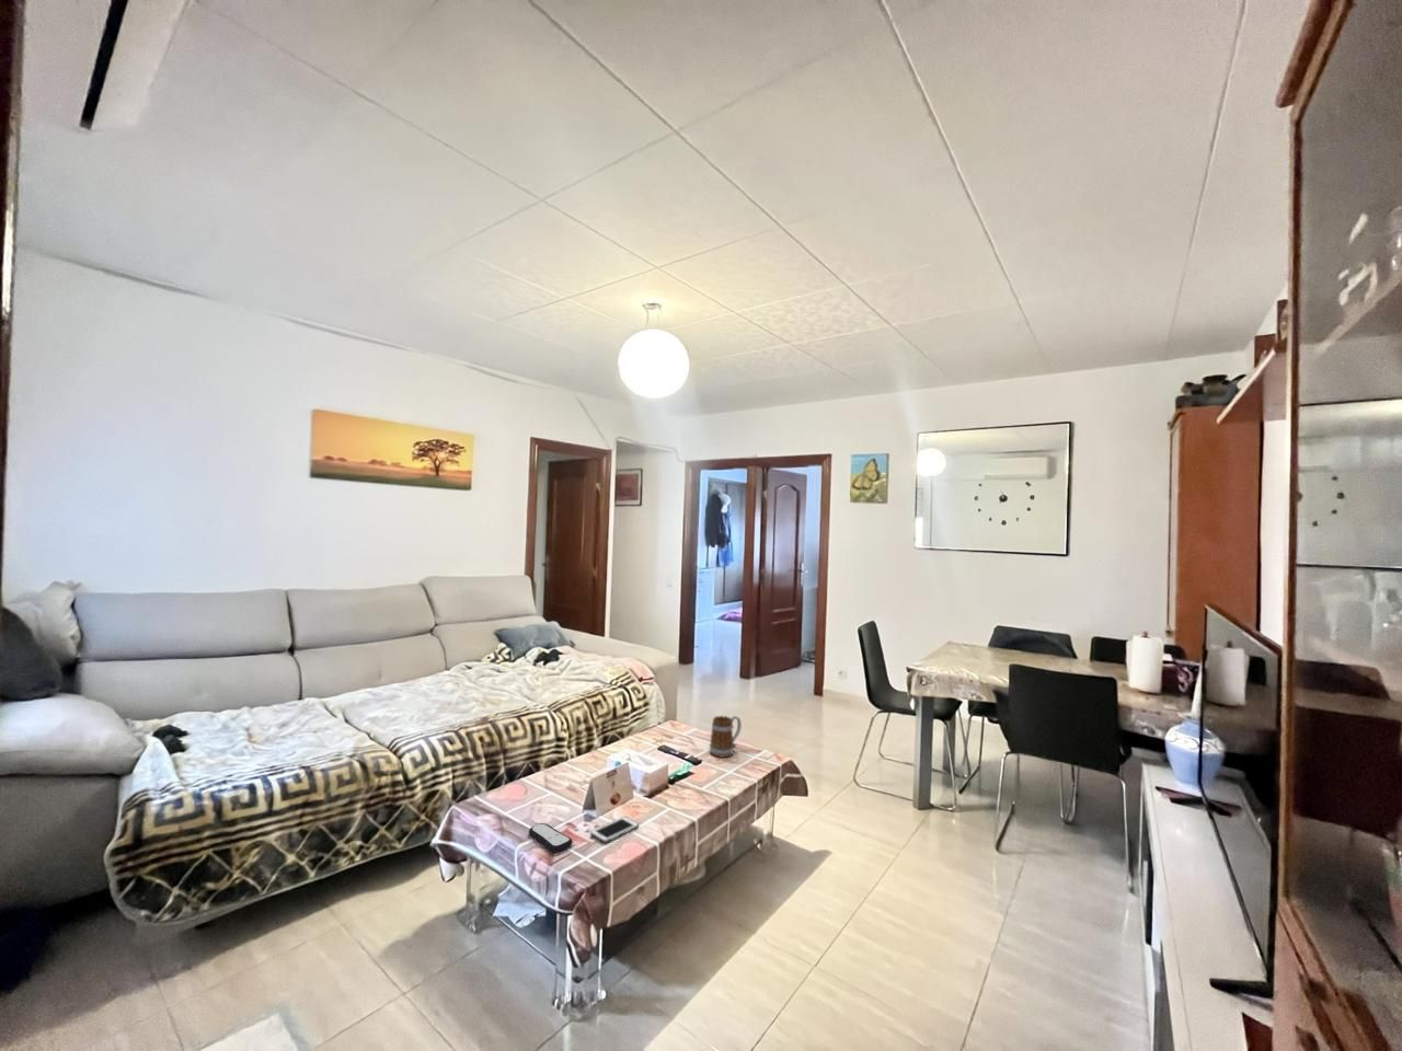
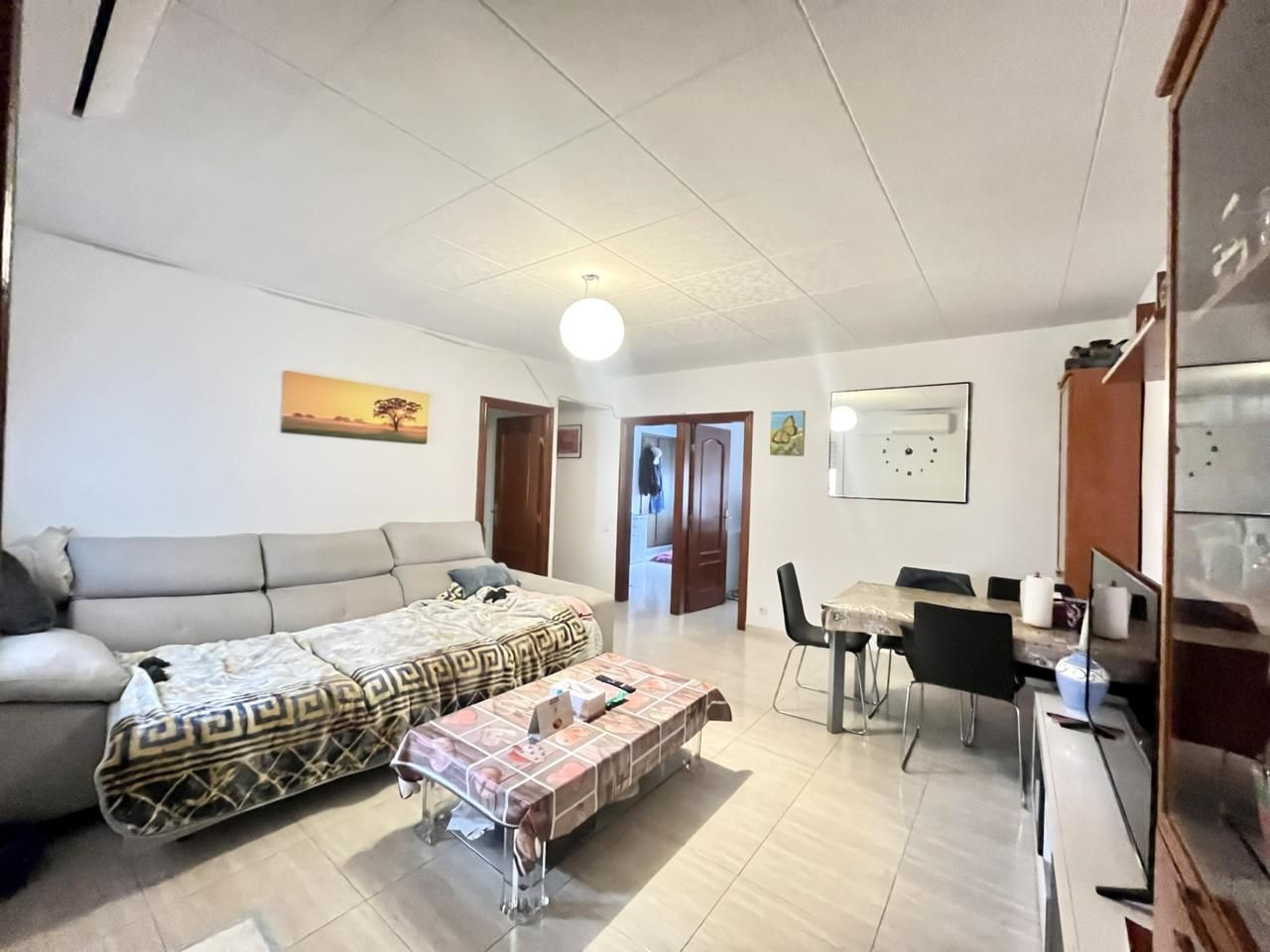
- remote control (549, 837)
- cell phone (615, 829)
- mug (725, 734)
